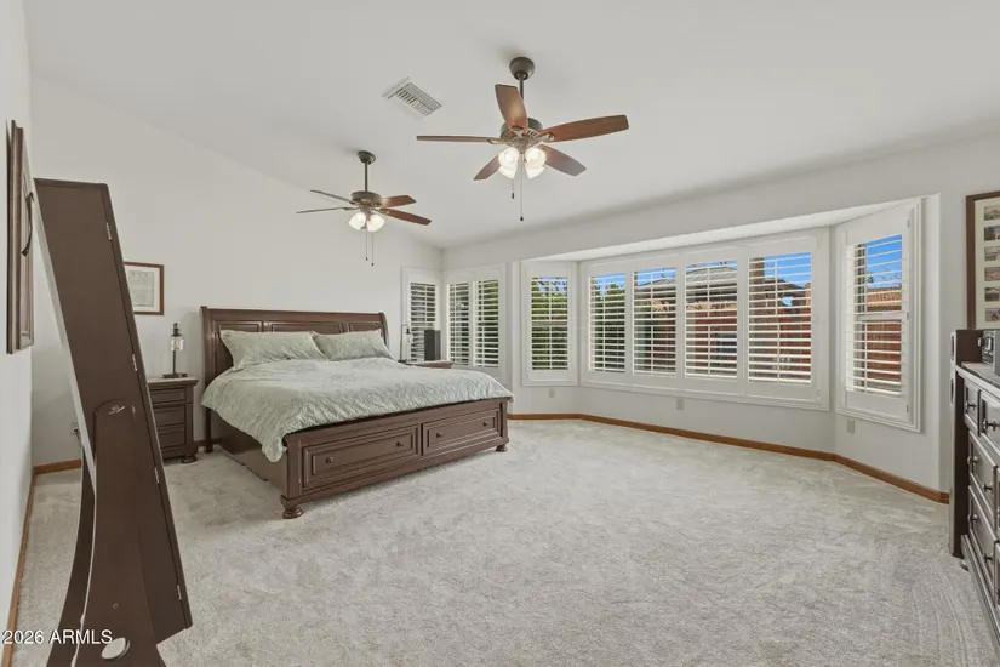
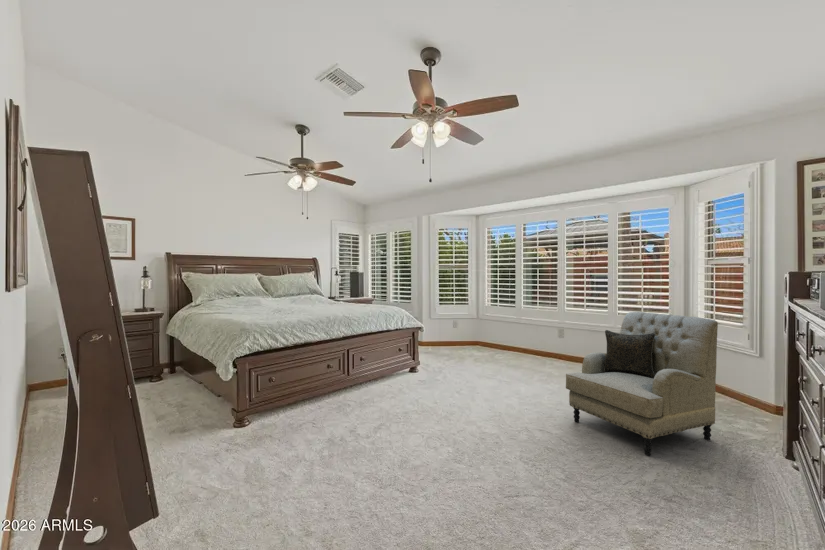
+ armchair (638, 372)
